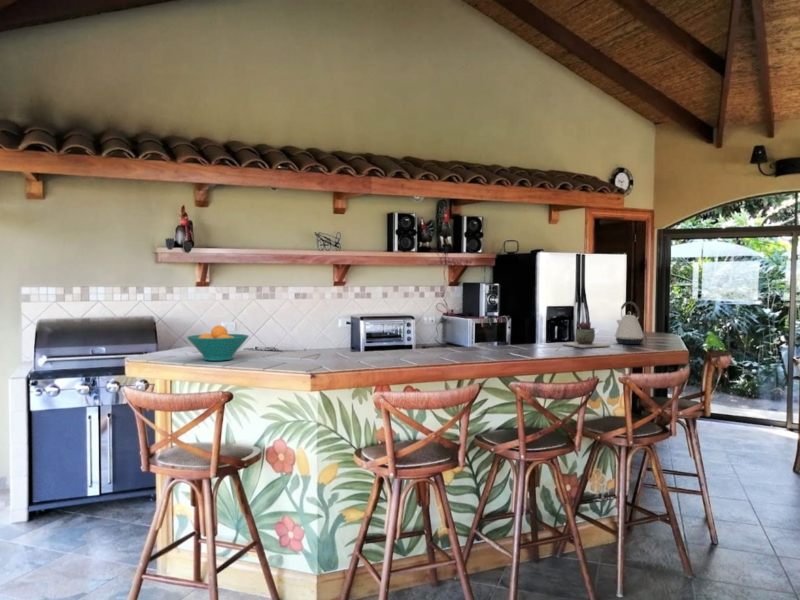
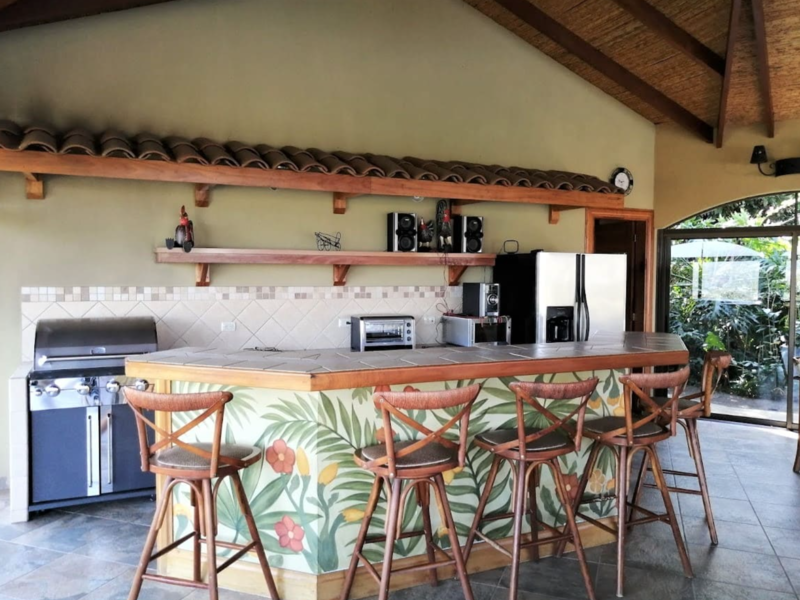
- kettle (628, 322)
- fruit bowl (218, 342)
- succulent plant (586, 333)
